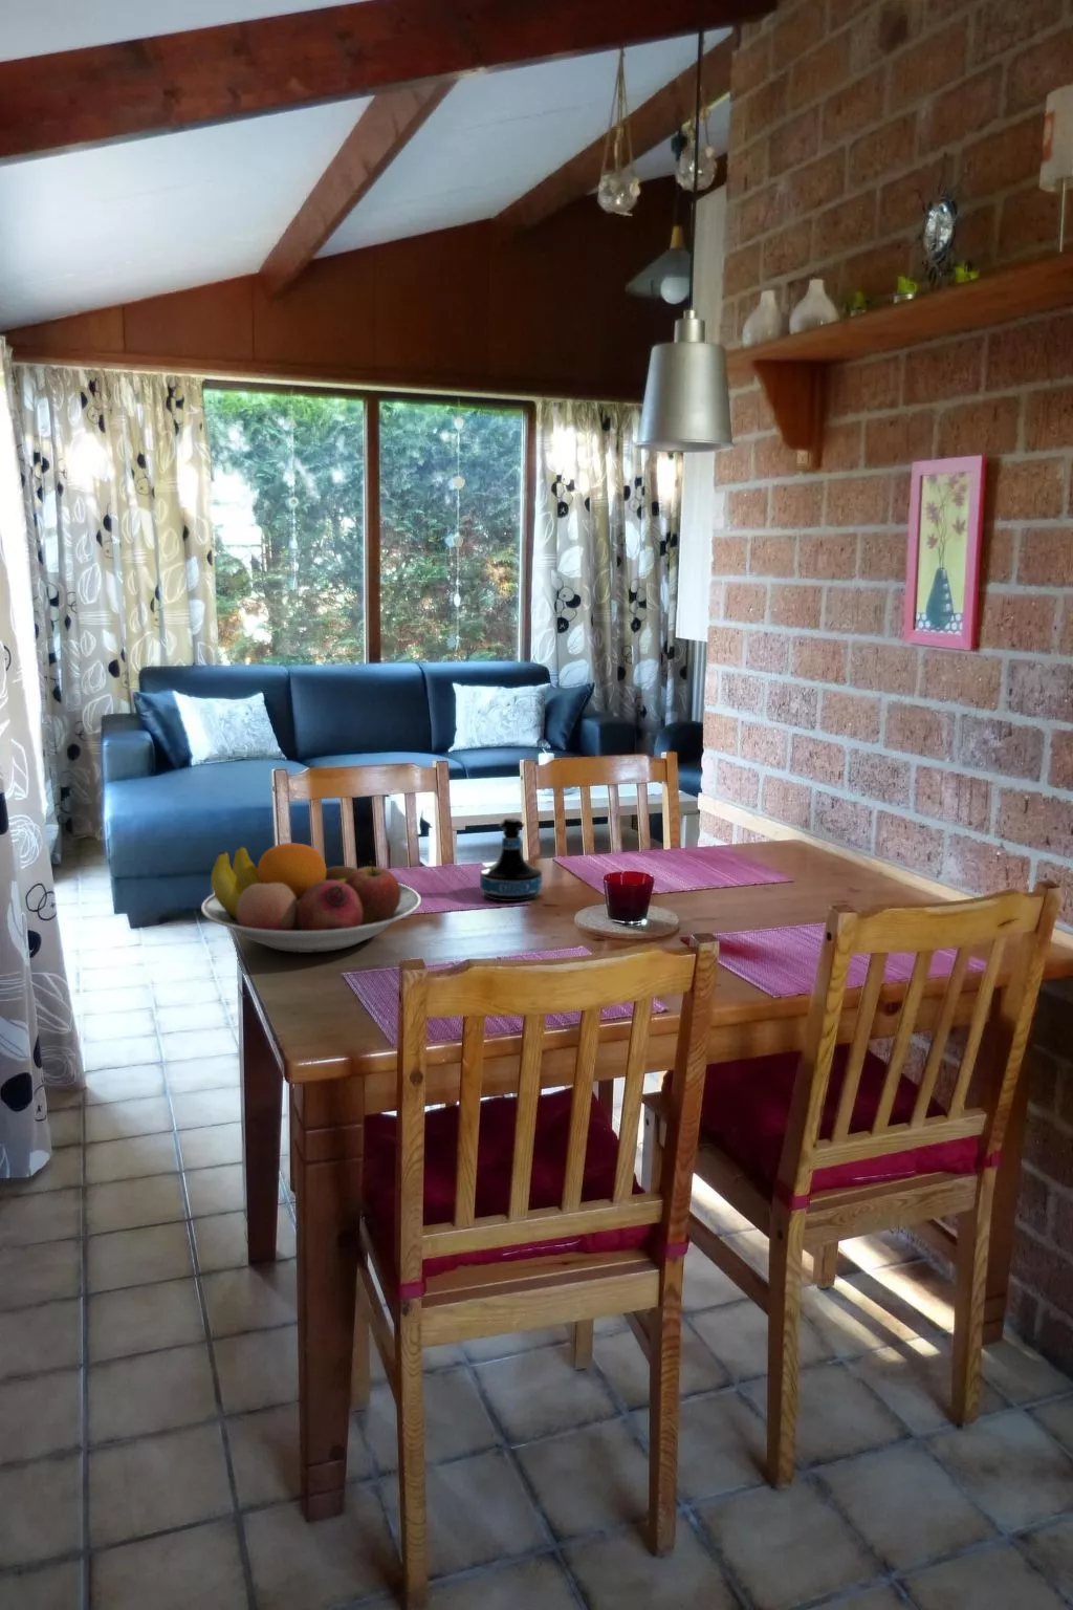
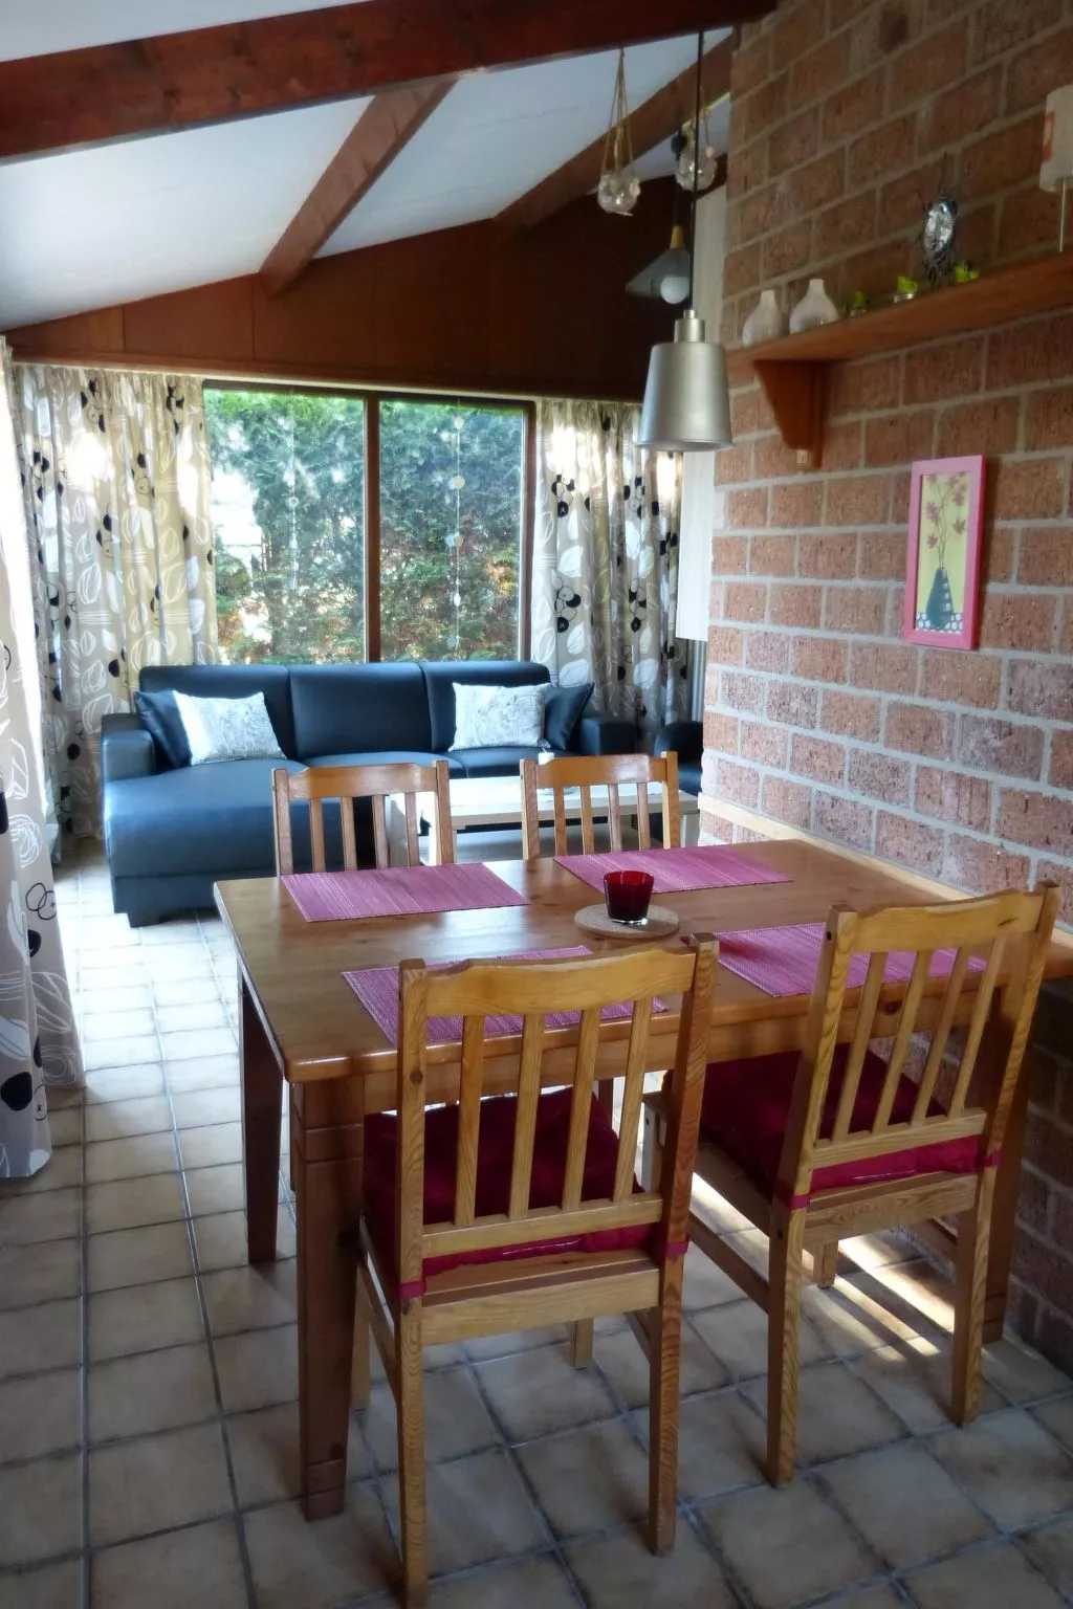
- tequila bottle (510, 857)
- fruit bowl (313, 892)
